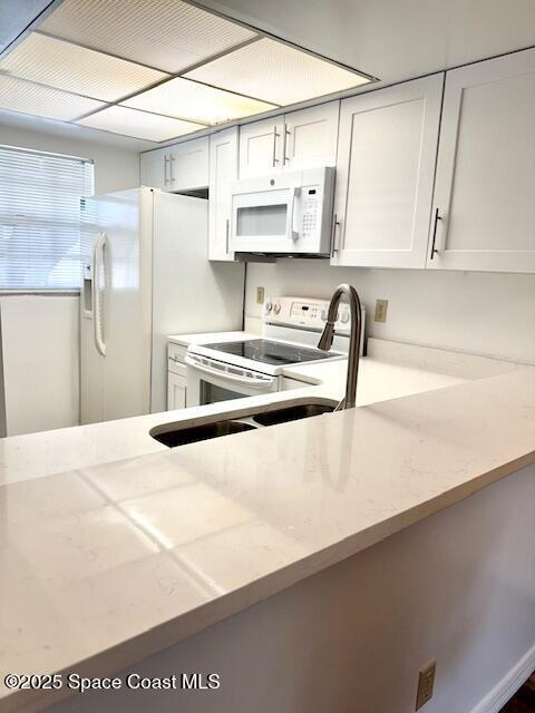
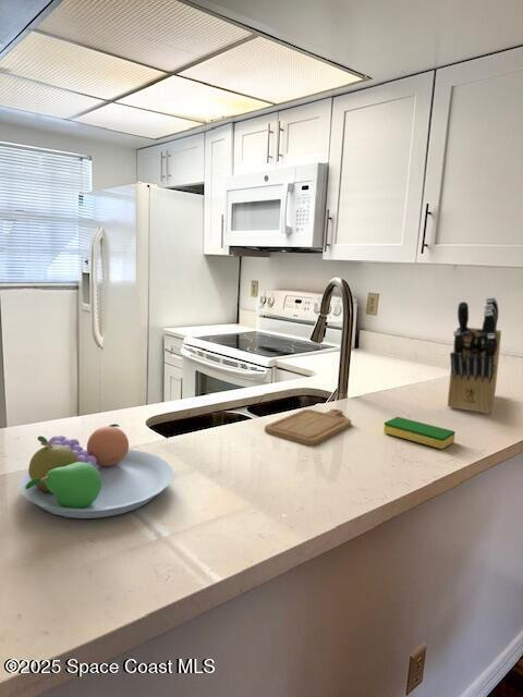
+ chopping board (314, 423)
+ knife block (476, 351)
+ fruit bowl (94, 463)
+ dish sponge (418, 431)
